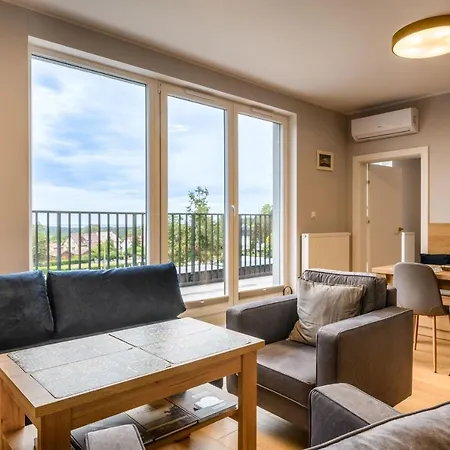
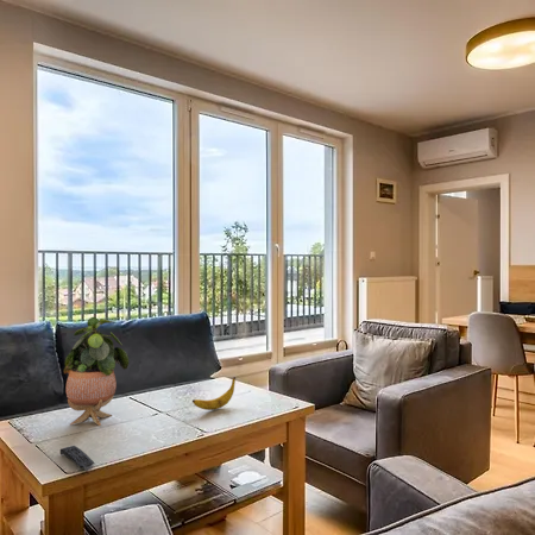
+ banana (215, 398)
+ remote control (77, 457)
+ potted plant (96, 367)
